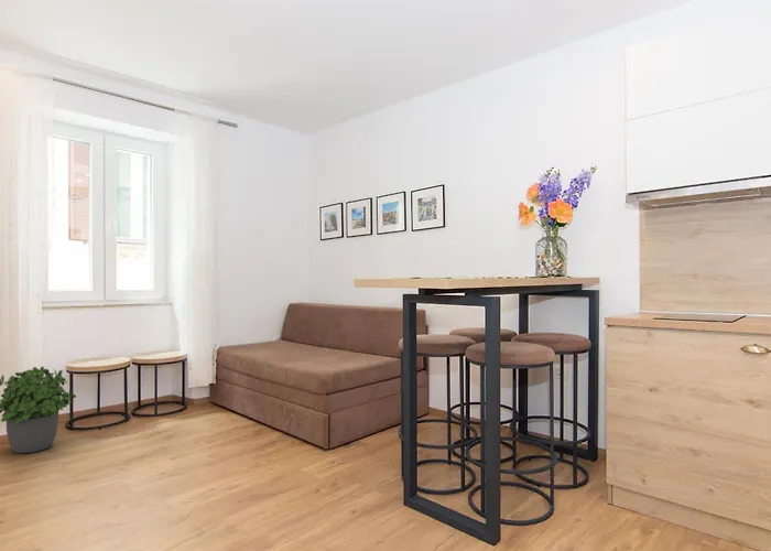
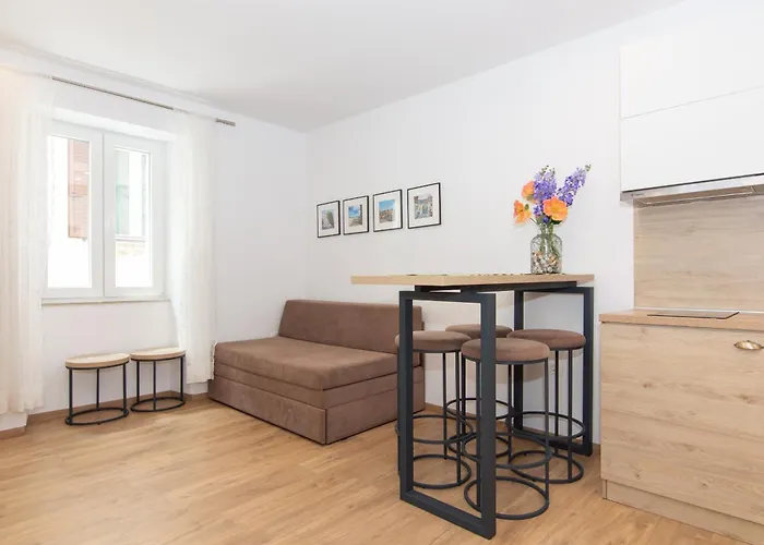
- potted plant (34, 407)
